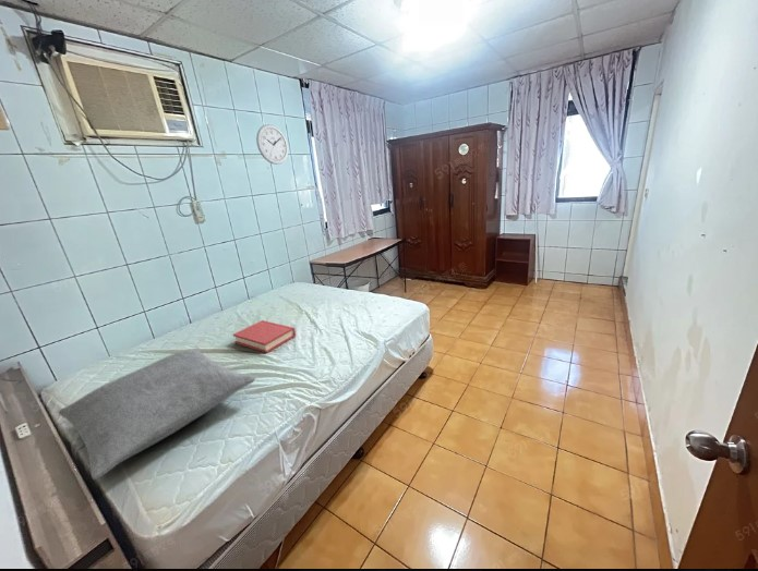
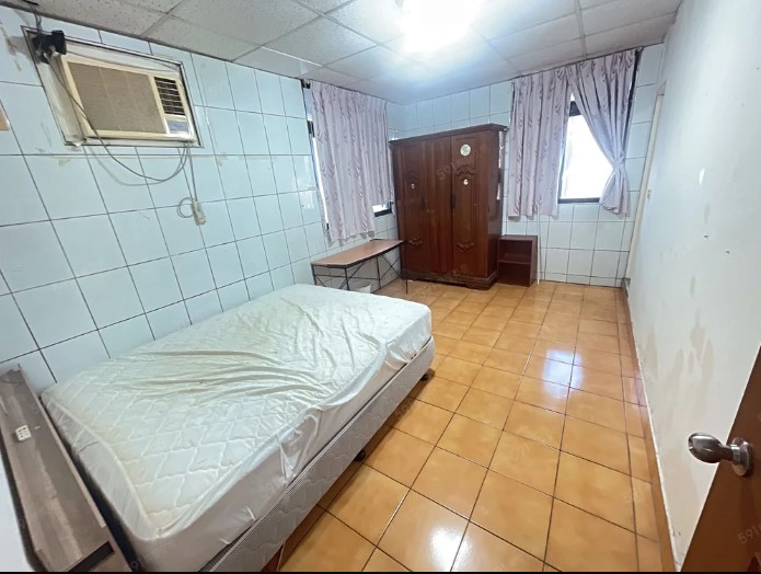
- wall clock (273, 144)
- hardback book (264, 335)
- pillow (160, 394)
